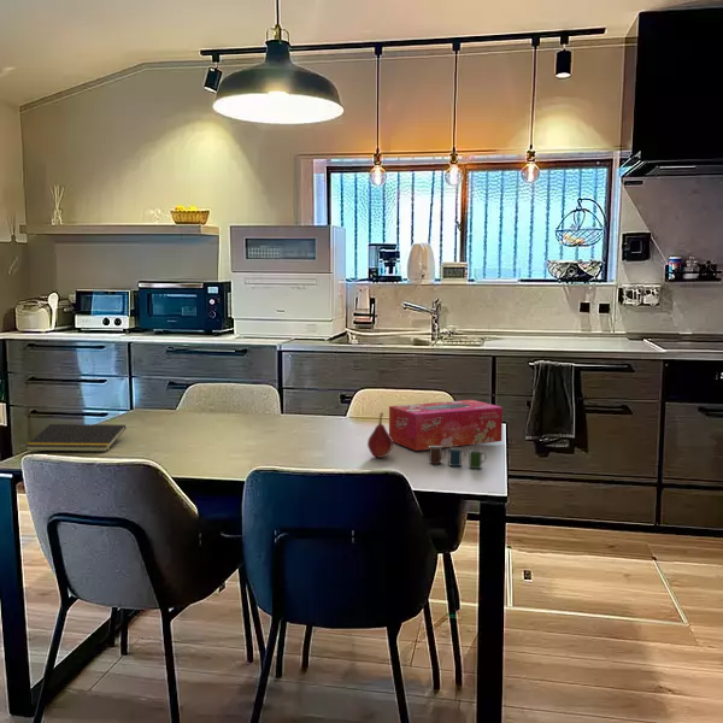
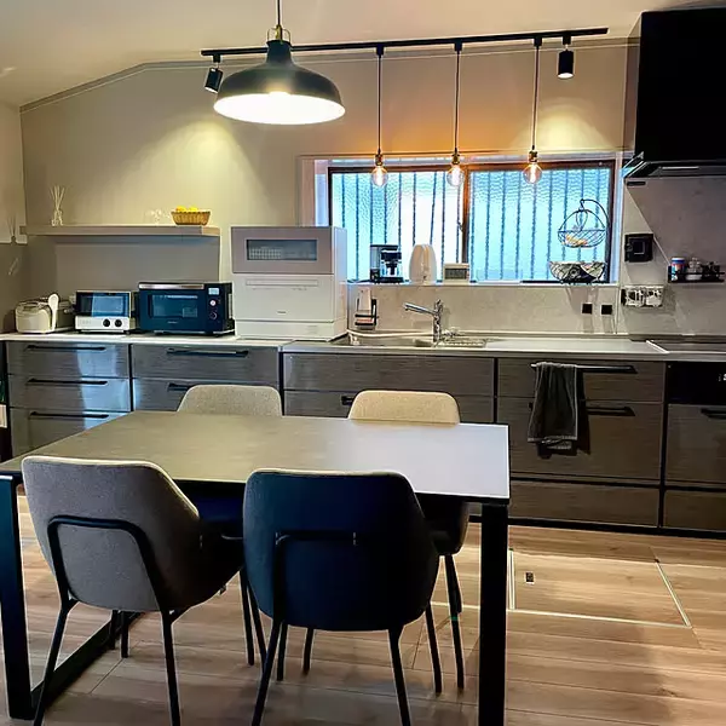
- fruit (380, 435)
- cup (457, 451)
- notepad (77, 436)
- tissue box (445, 423)
